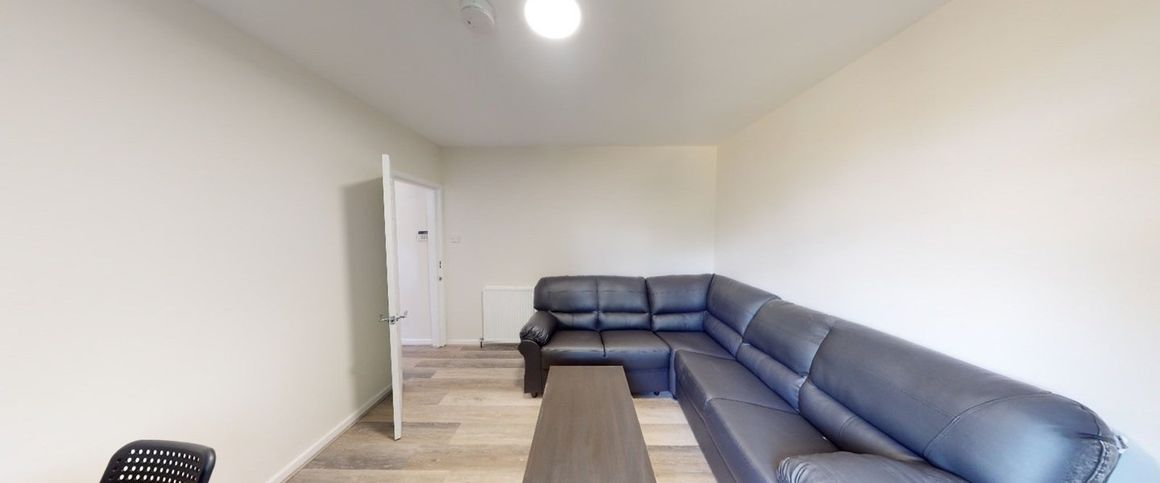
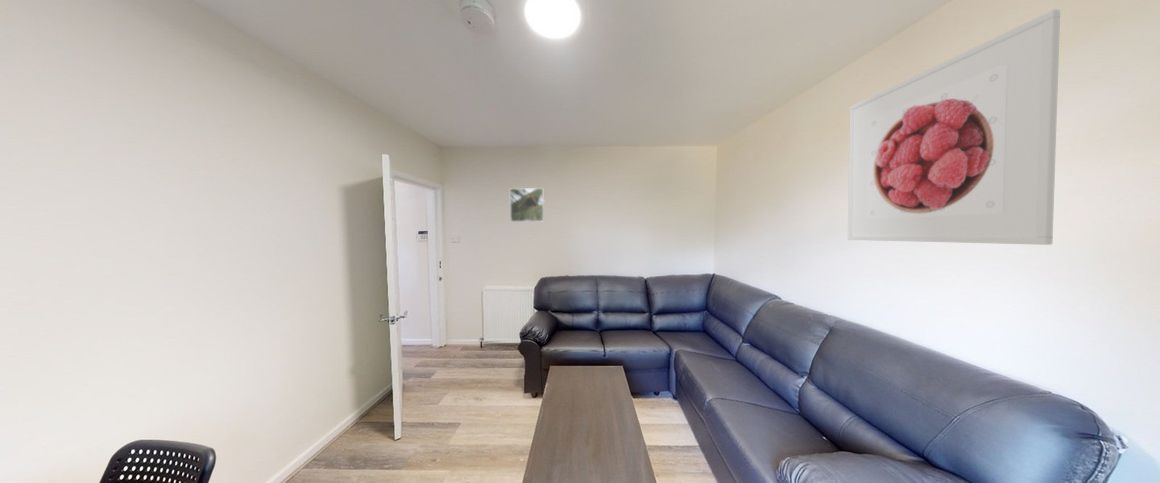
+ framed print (923, 157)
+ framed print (526, 205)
